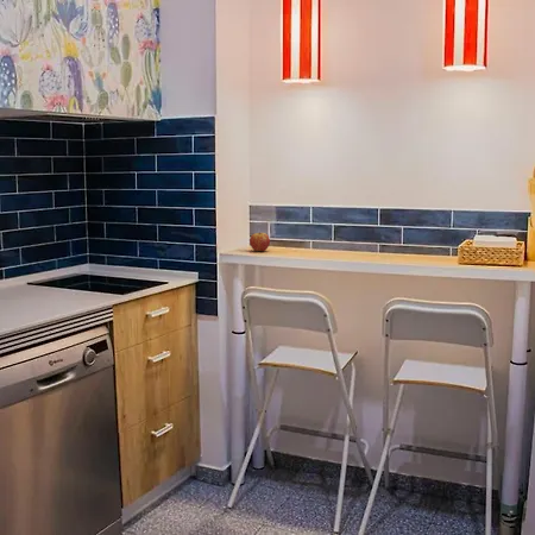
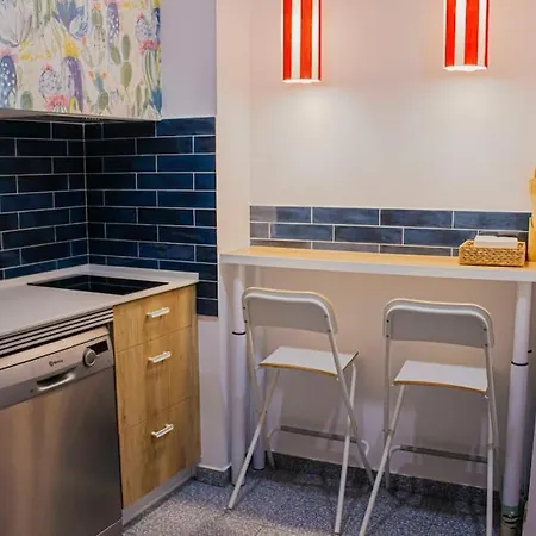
- fruit (259, 241)
